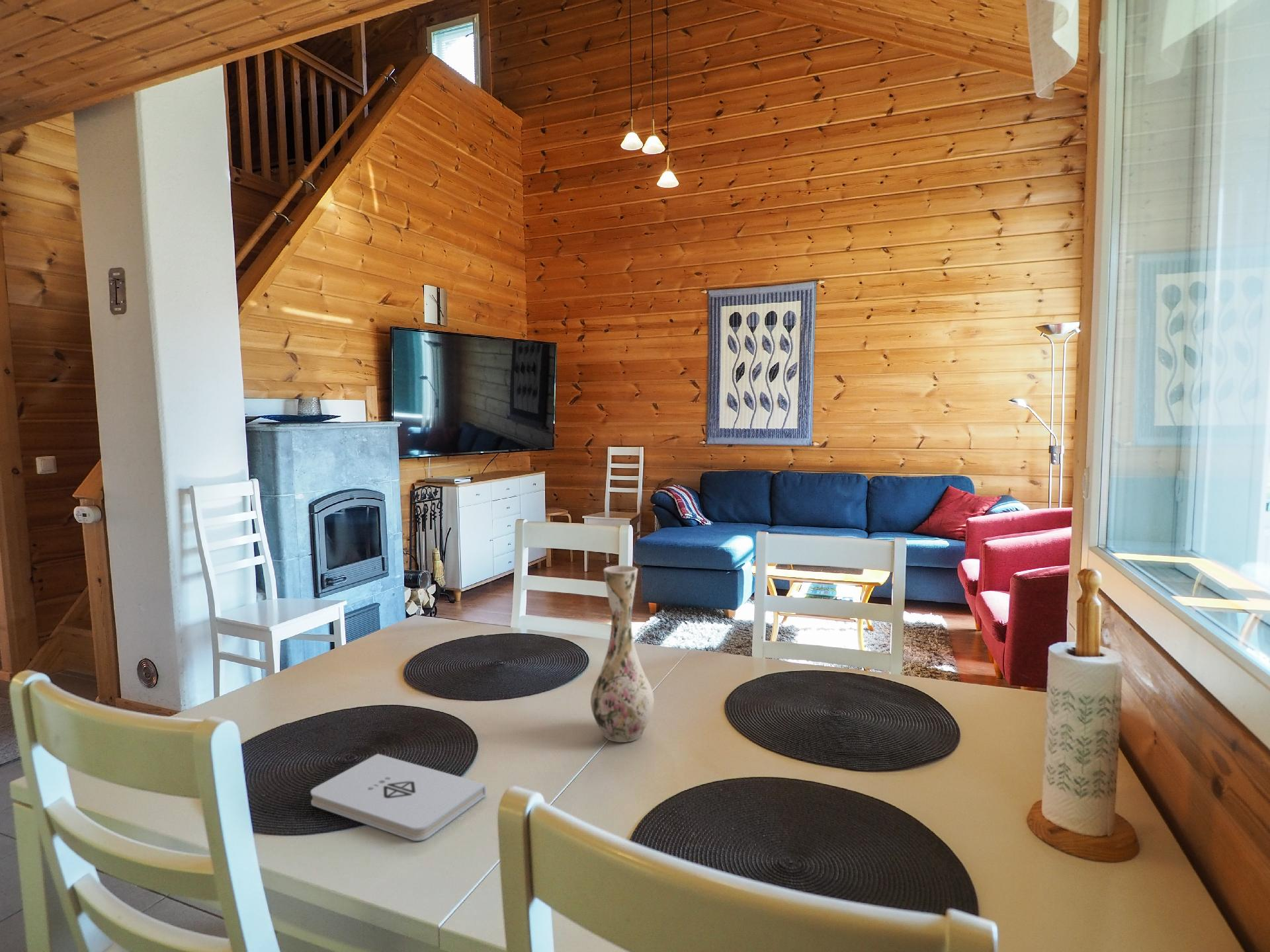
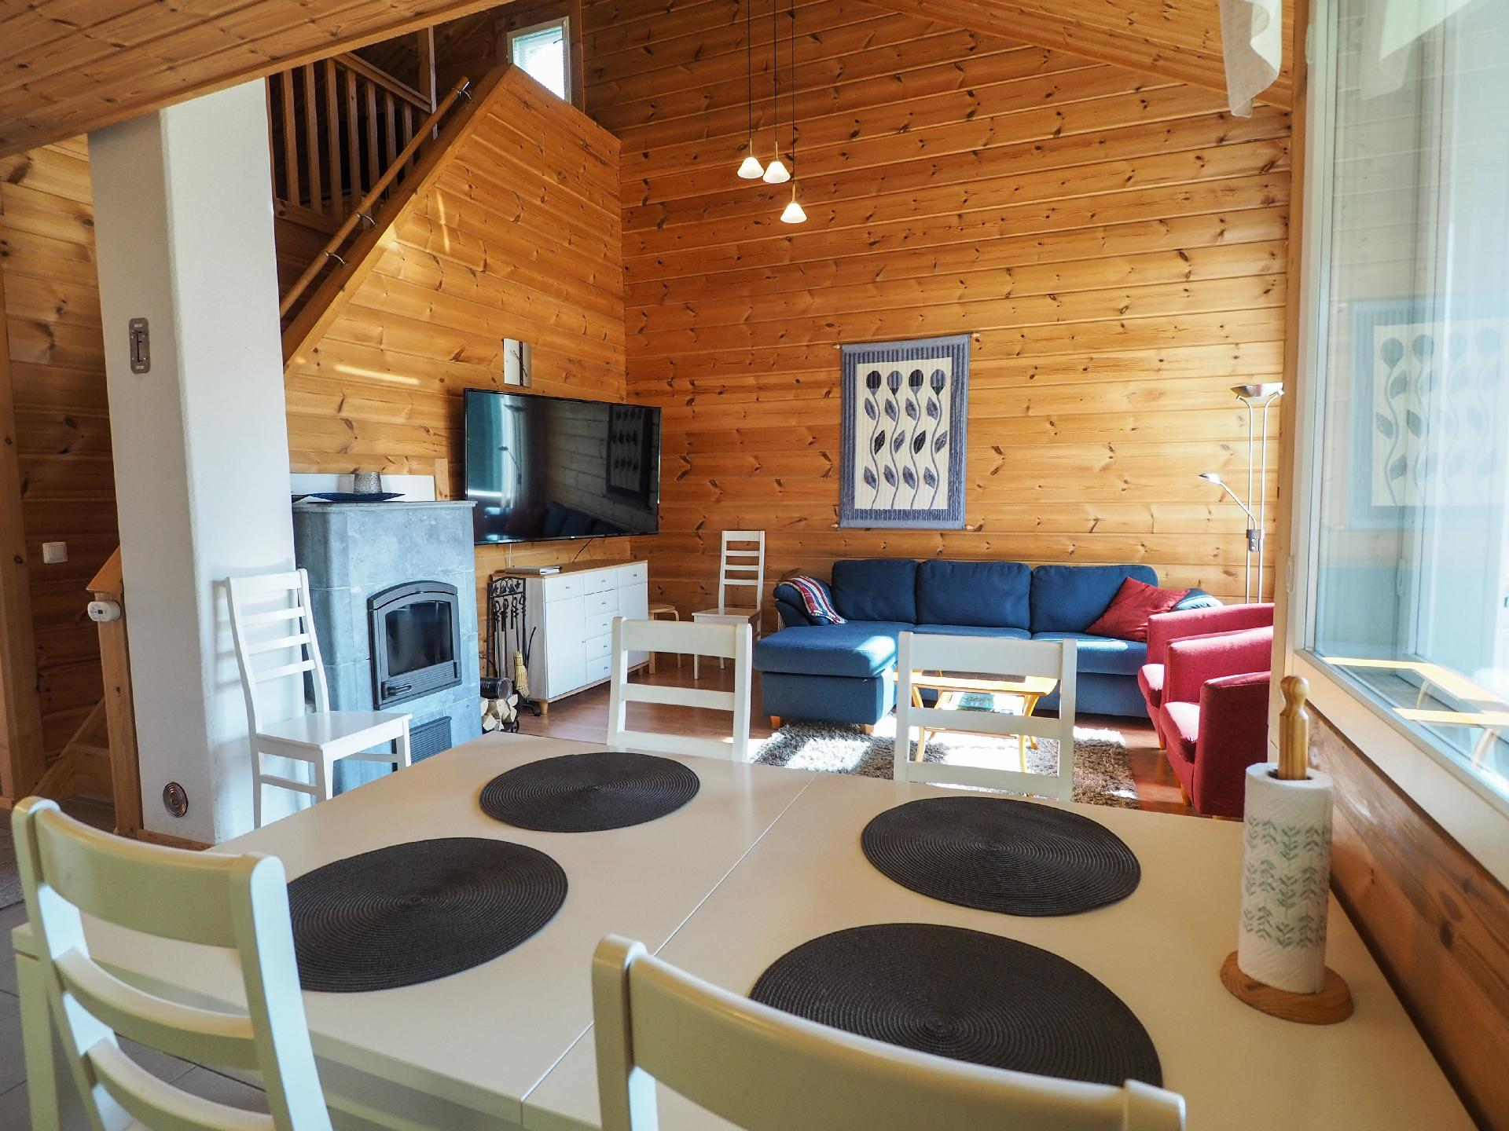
- notepad (397, 793)
- vase (621, 652)
